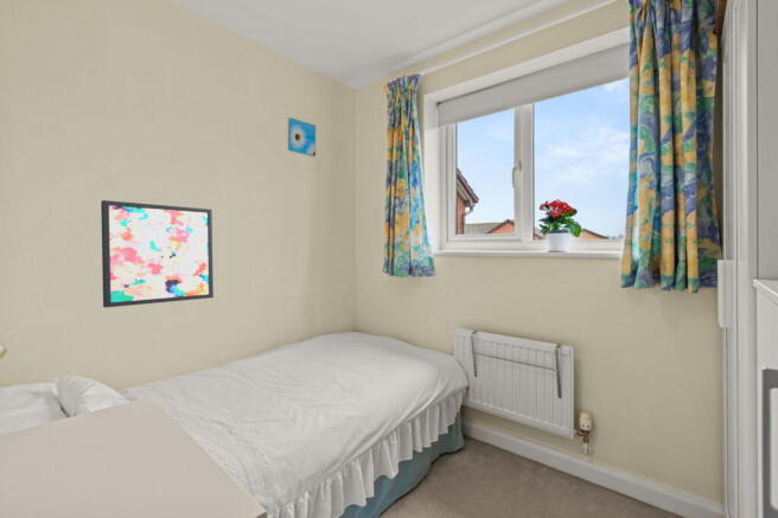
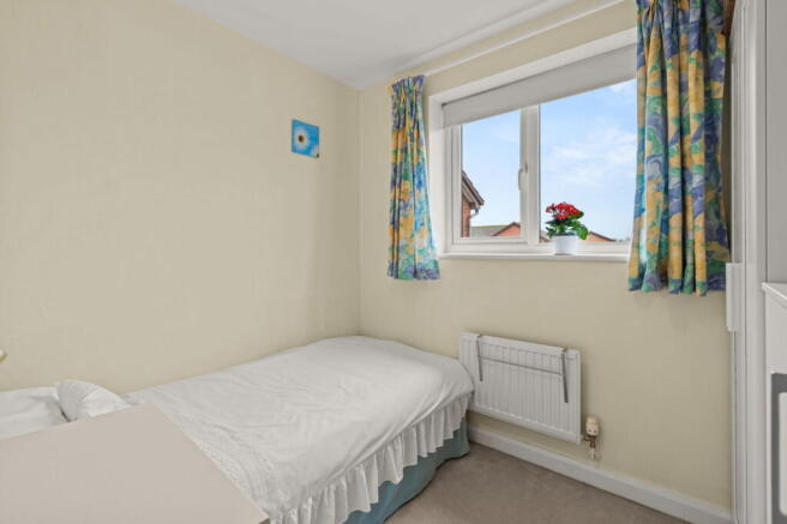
- wall art (161, 254)
